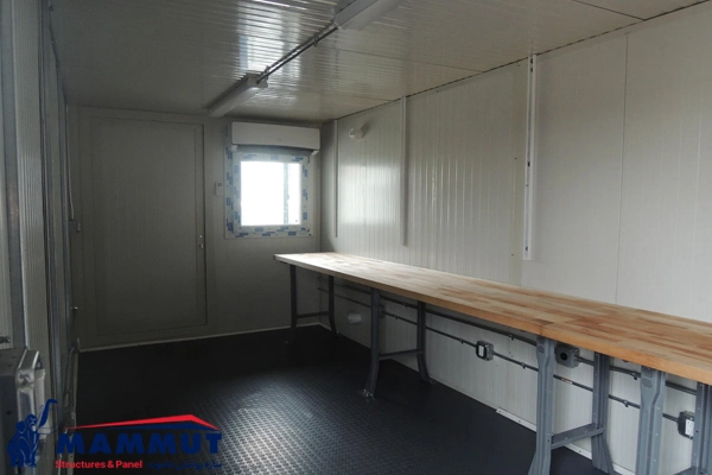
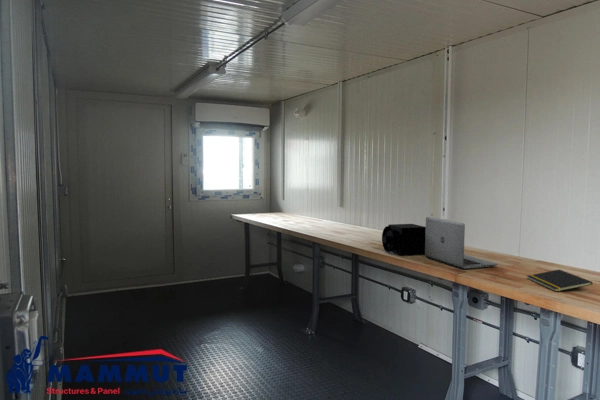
+ laptop (460, 240)
+ speaker (401, 239)
+ notepad (557, 279)
